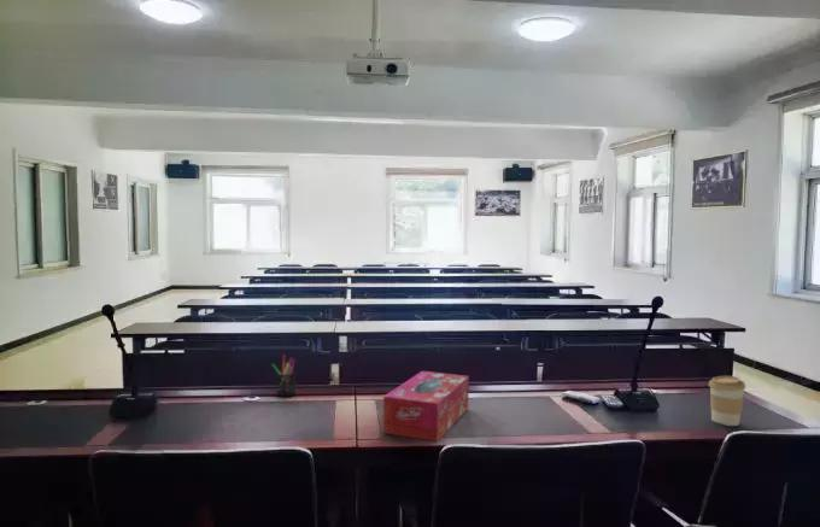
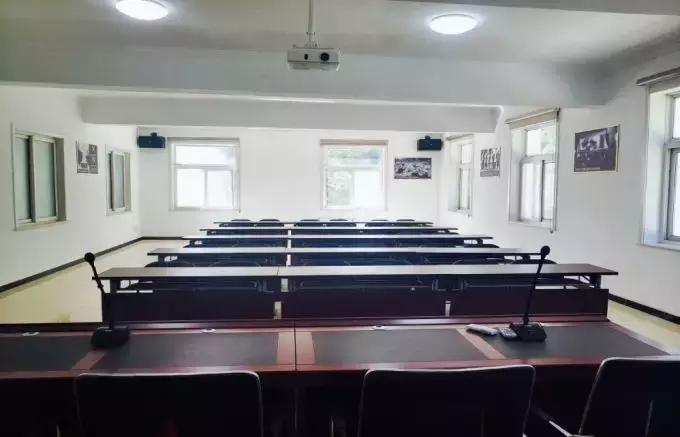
- tissue box (428, 402)
- coffee cup (726, 399)
- pen holder (283, 375)
